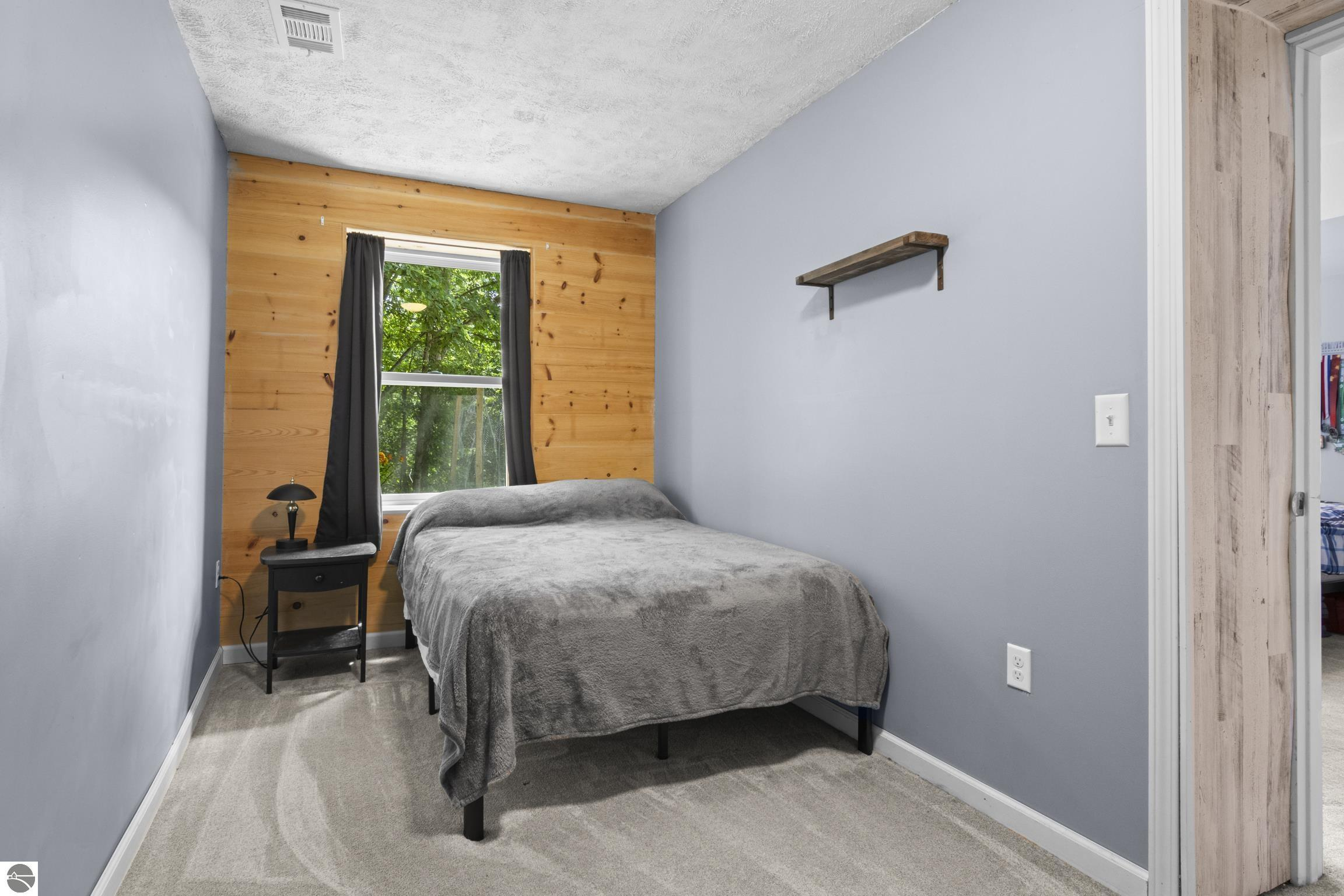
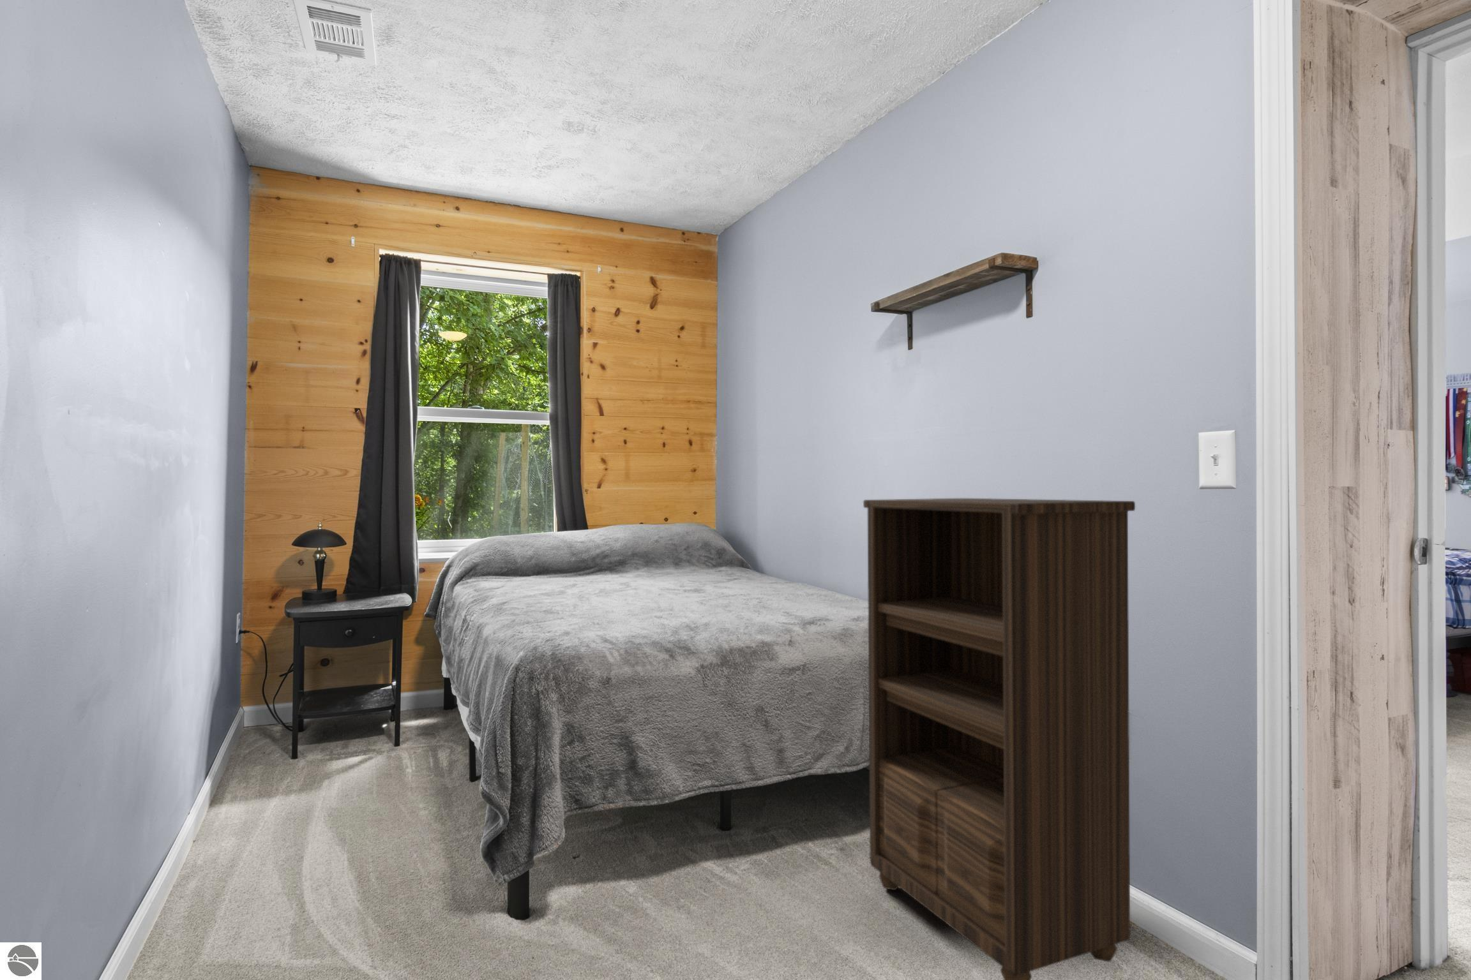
+ bookshelf (986, 711)
